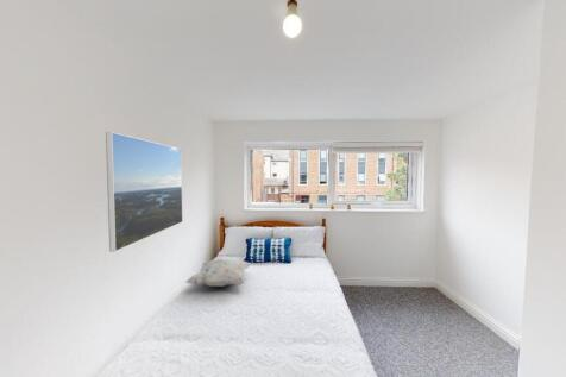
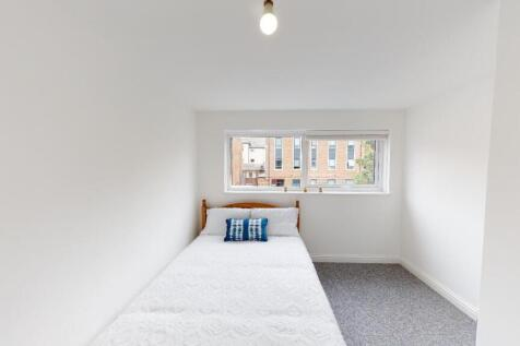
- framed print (153, 188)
- decorative pillow (221, 271)
